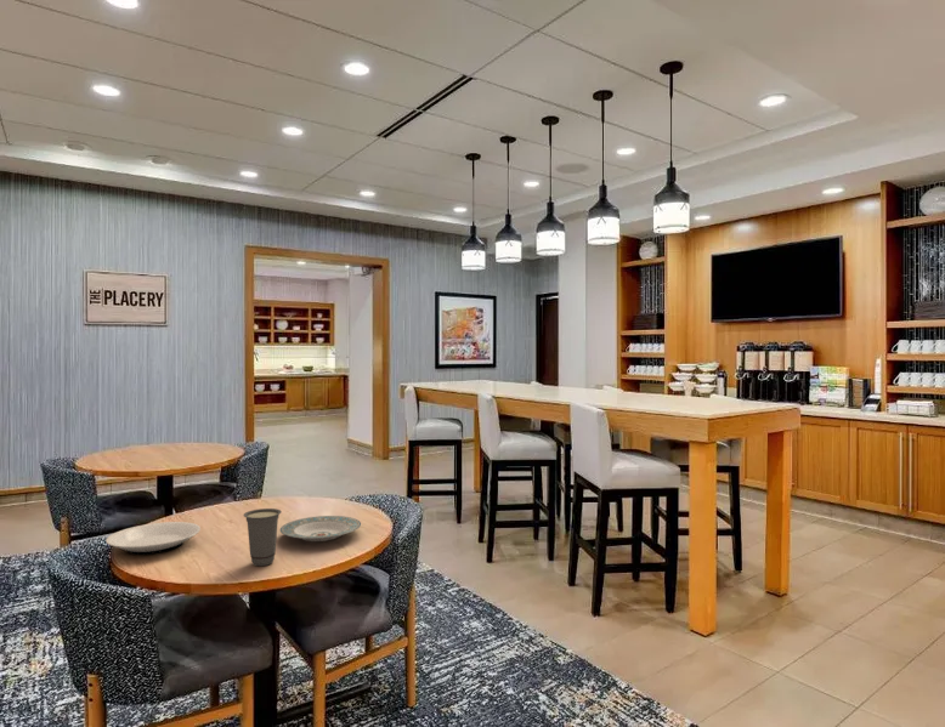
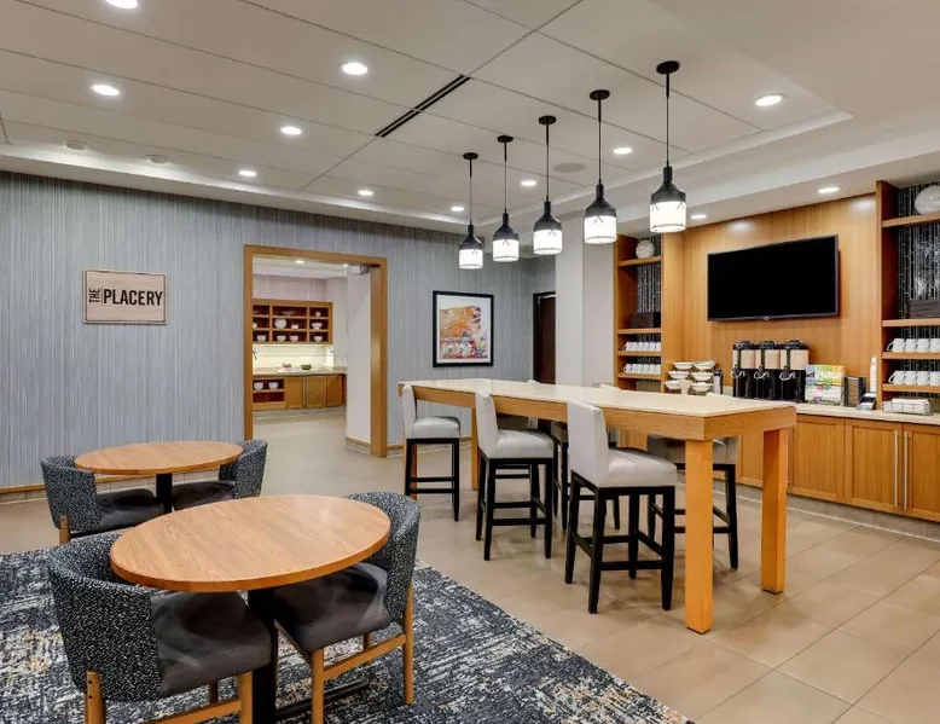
- plate (154, 539)
- plate (321, 530)
- cup (262, 538)
